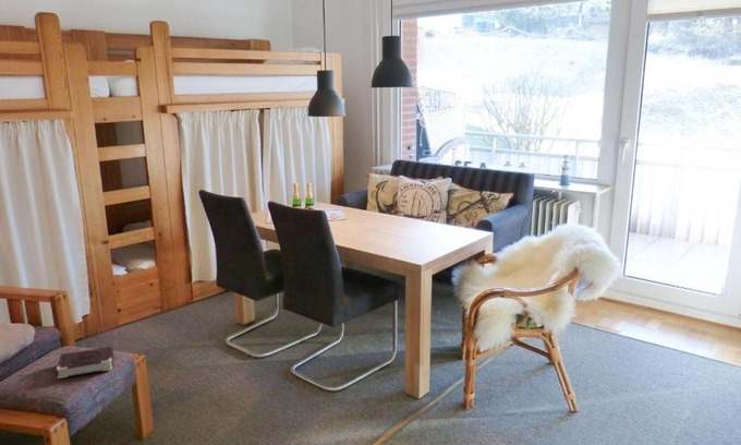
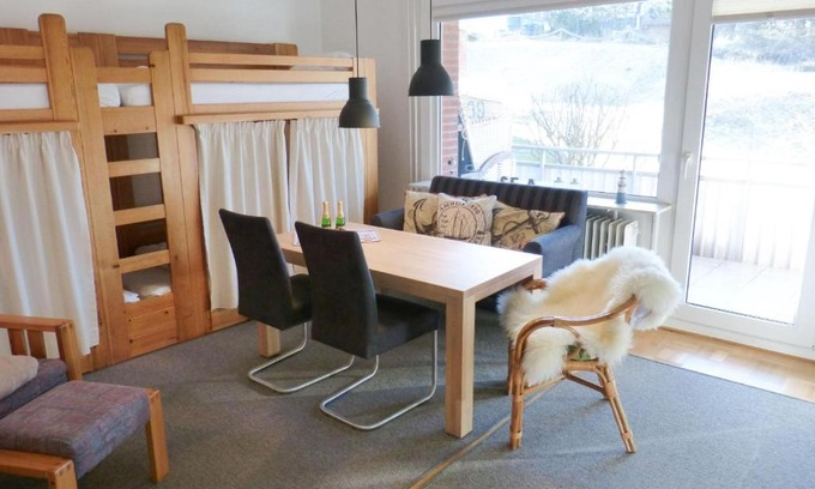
- book (86, 361)
